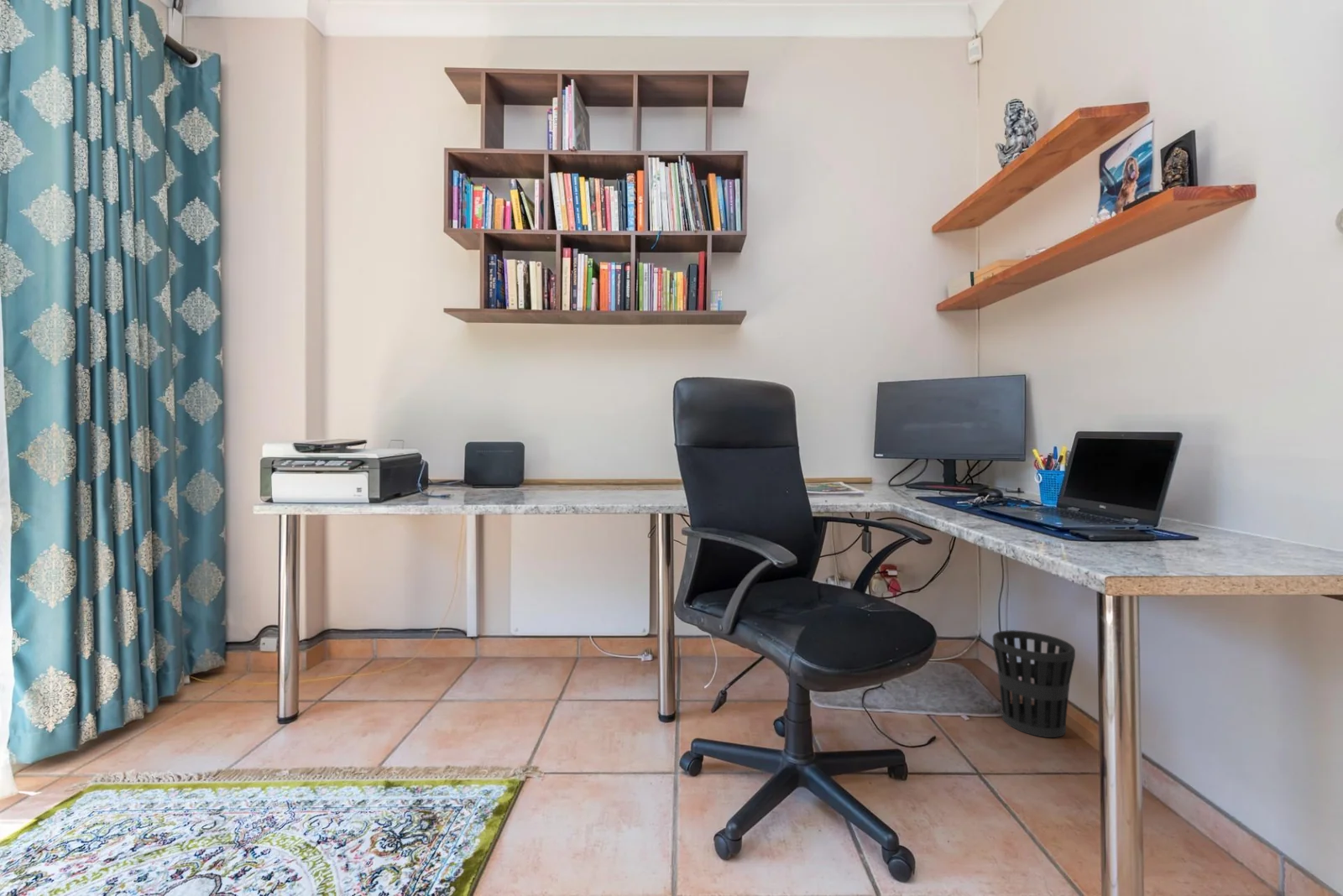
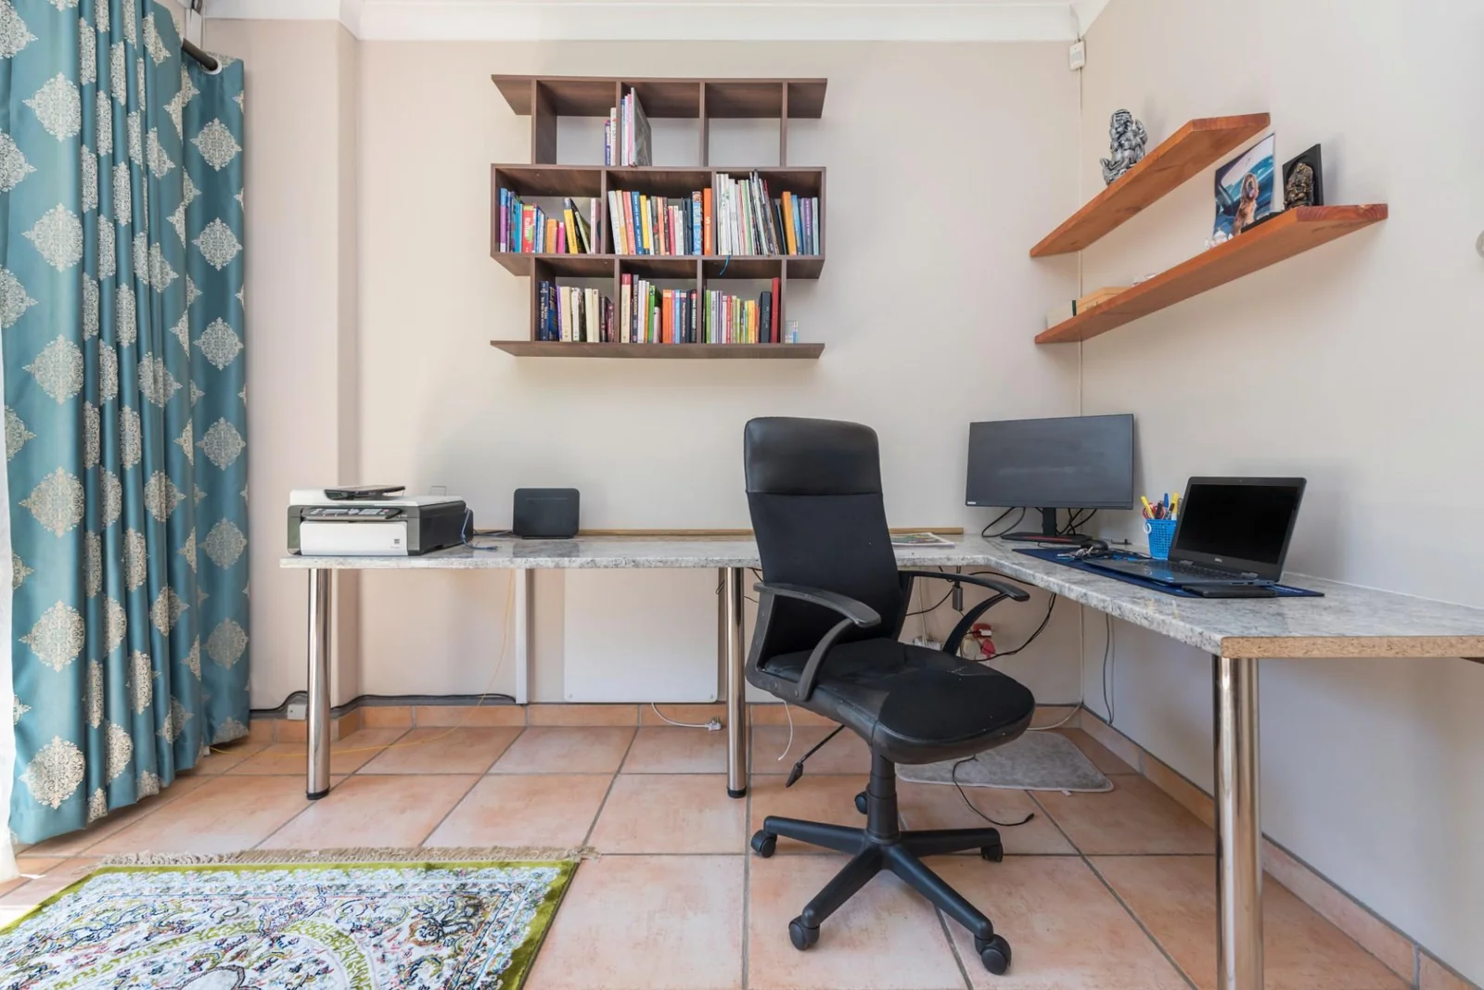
- wastebasket (1032, 683)
